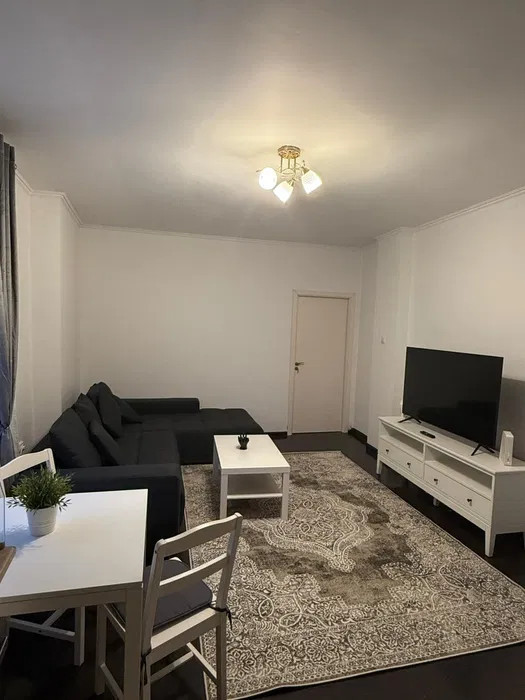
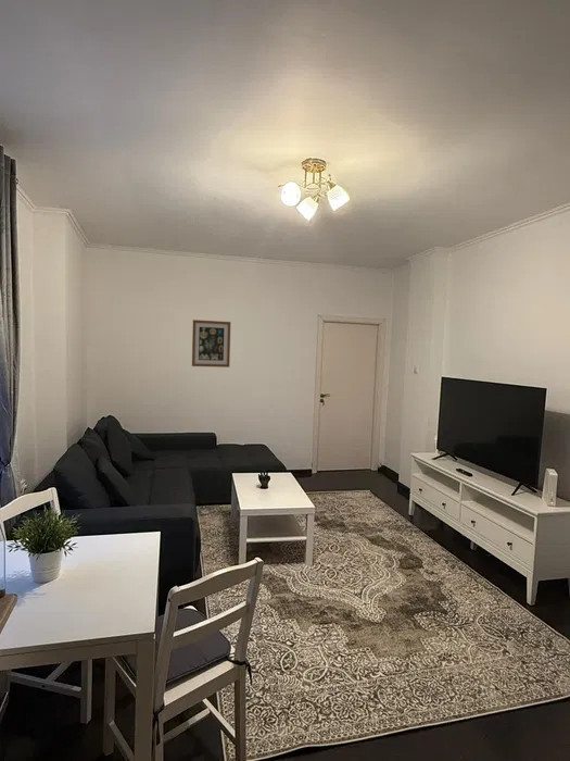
+ wall art (211, 344)
